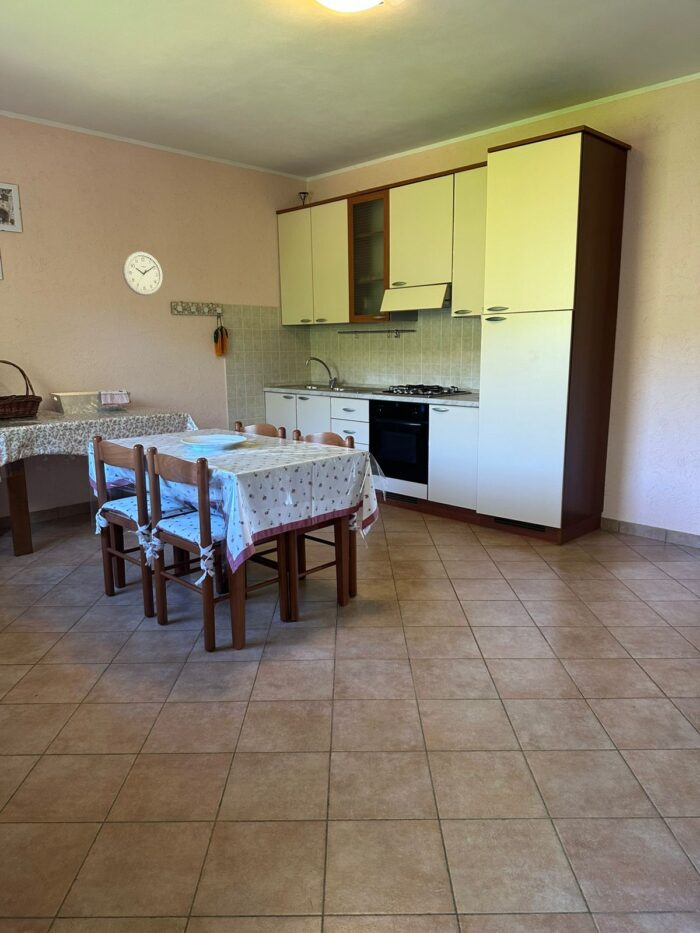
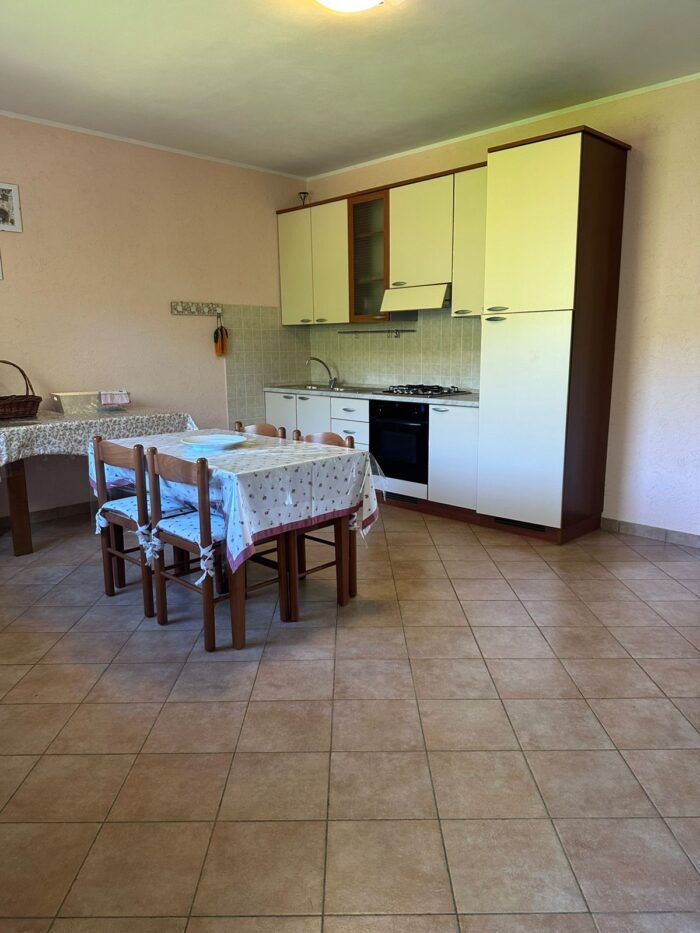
- wall clock (143, 273)
